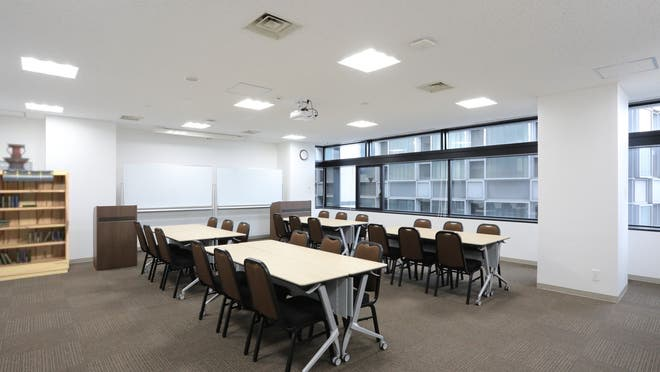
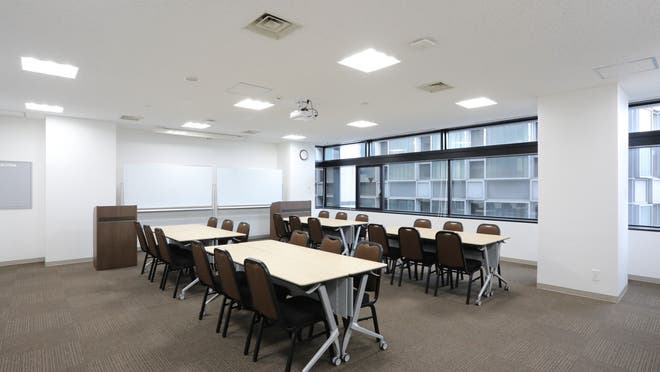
- bookshelf (29, 222)
- decorative urn (16, 157)
